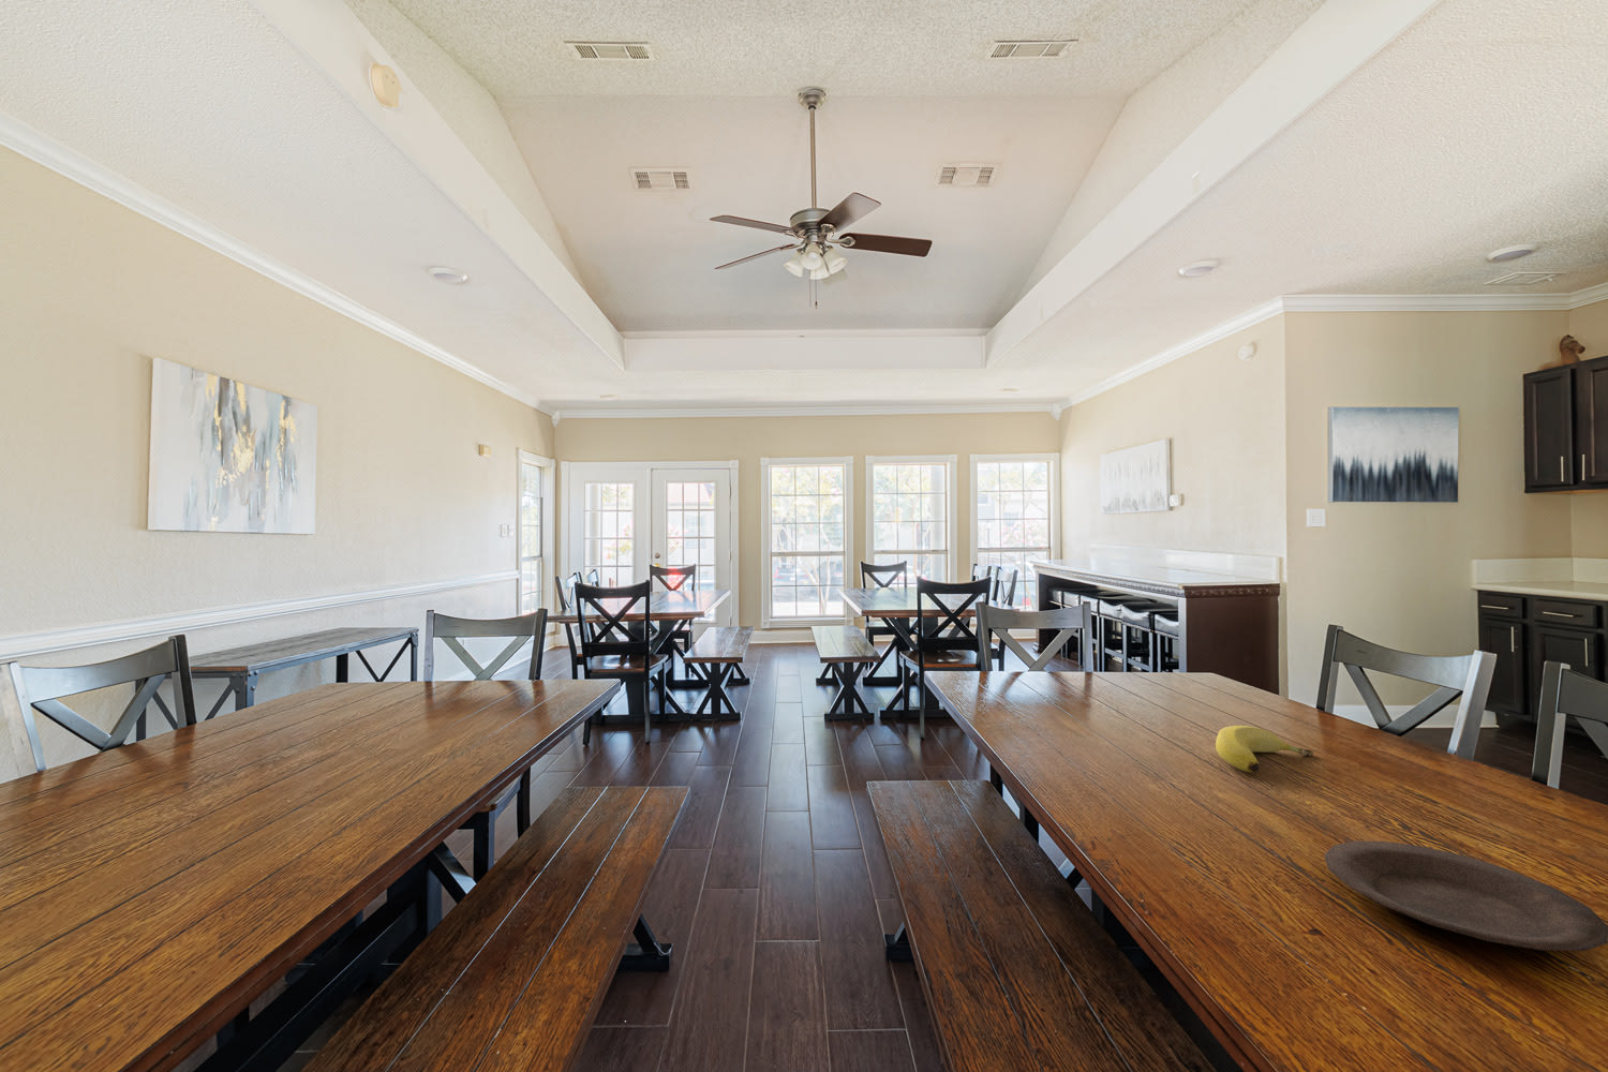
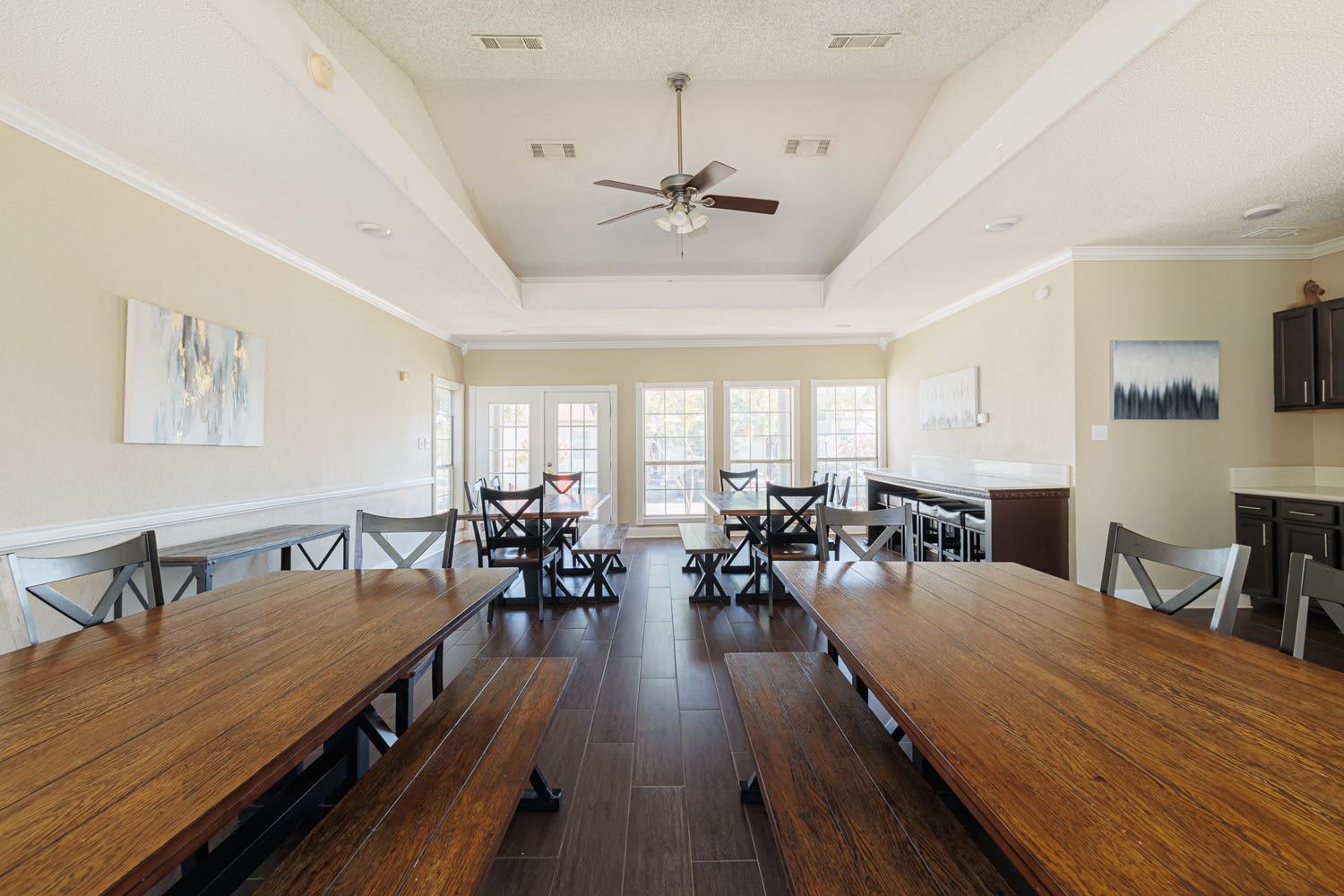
- plate (1451, 896)
- banana (1267, 748)
